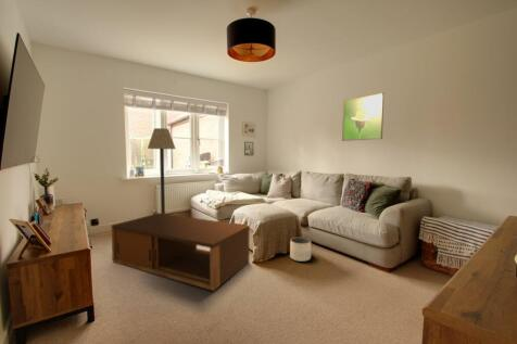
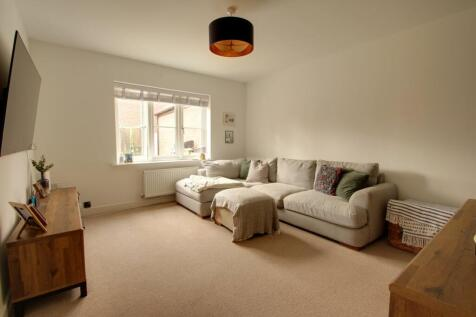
- planter (300, 249)
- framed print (361, 118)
- coffee table (180, 243)
- floor lamp (162, 178)
